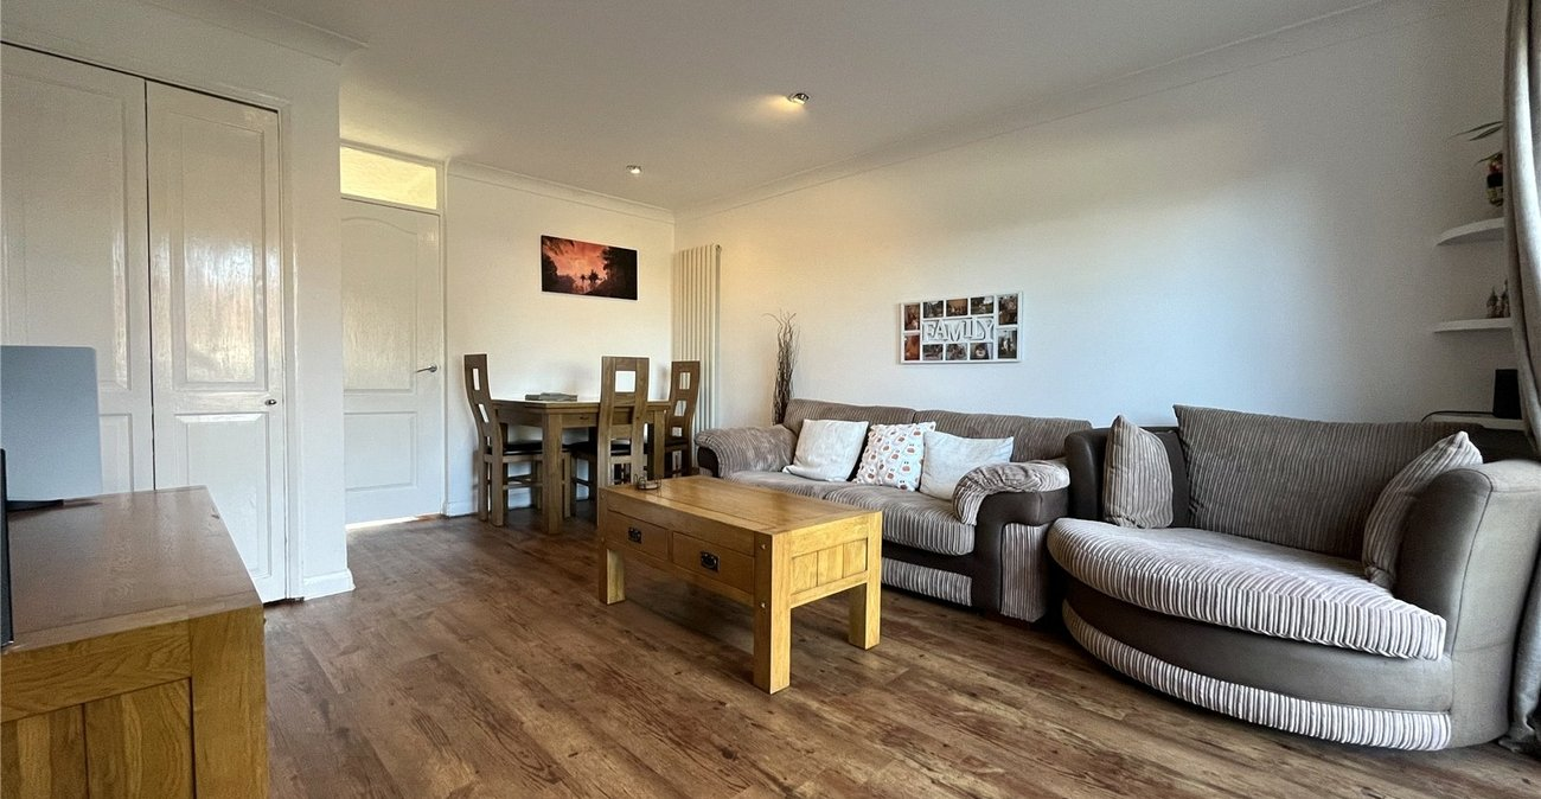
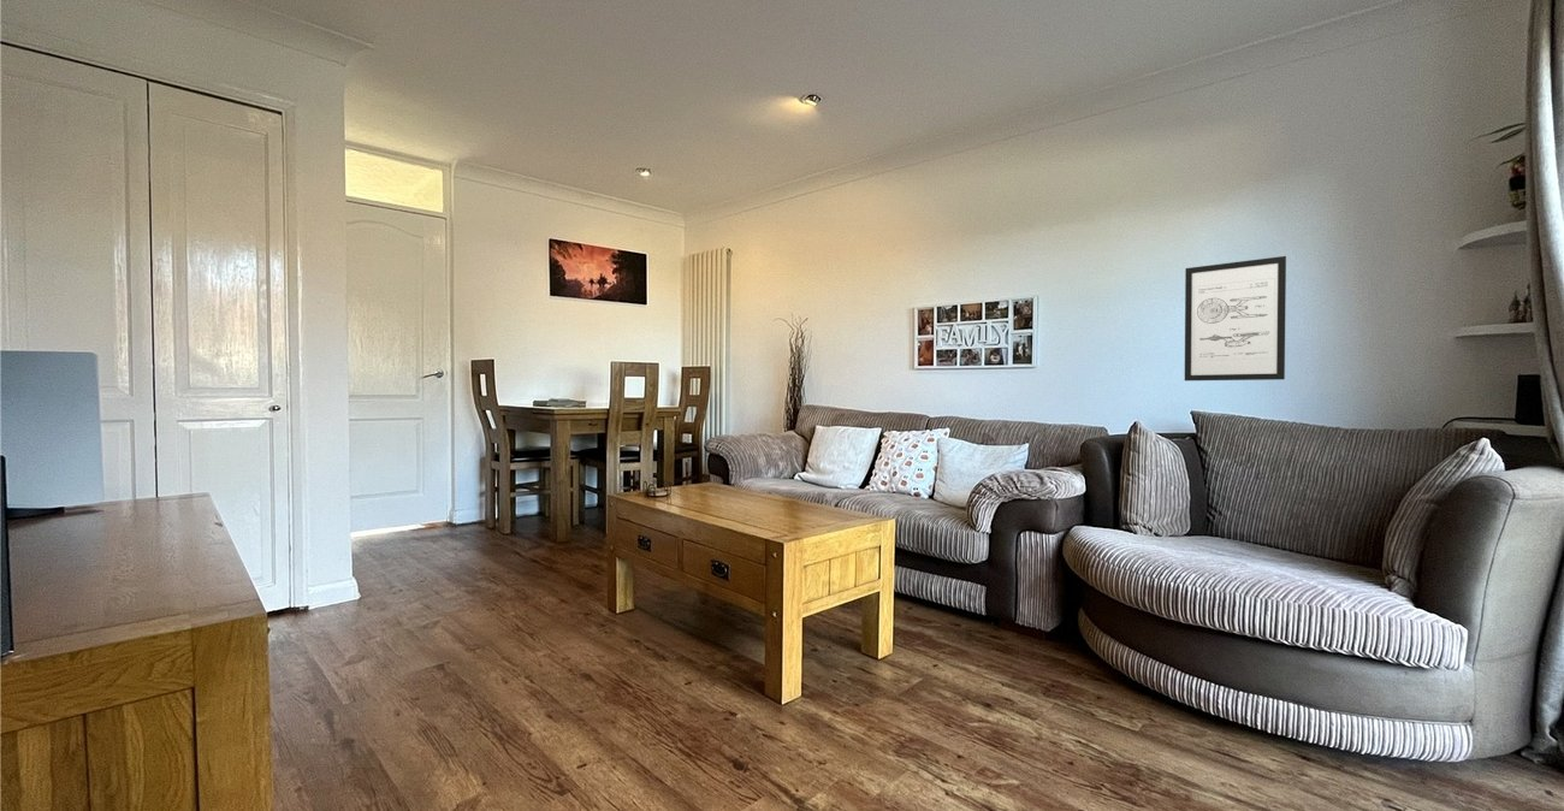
+ wall art (1232, 321)
